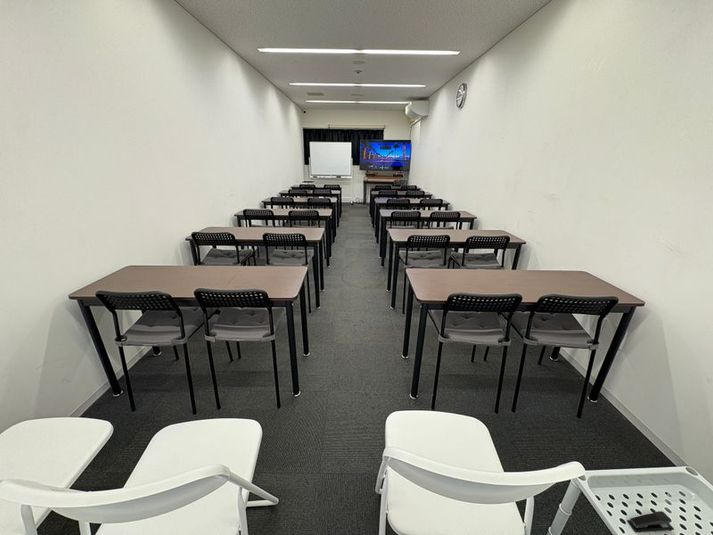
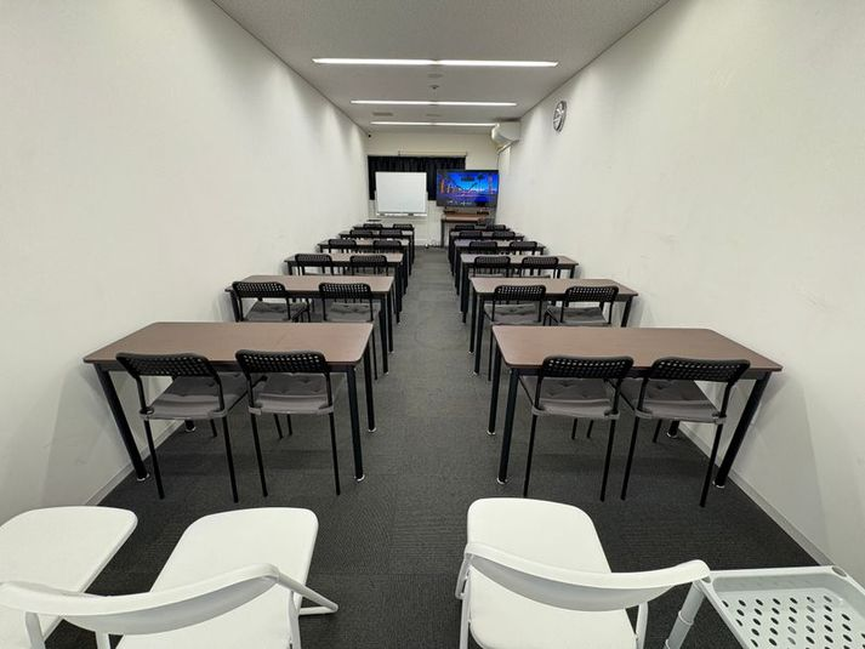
- stapler (651, 520)
